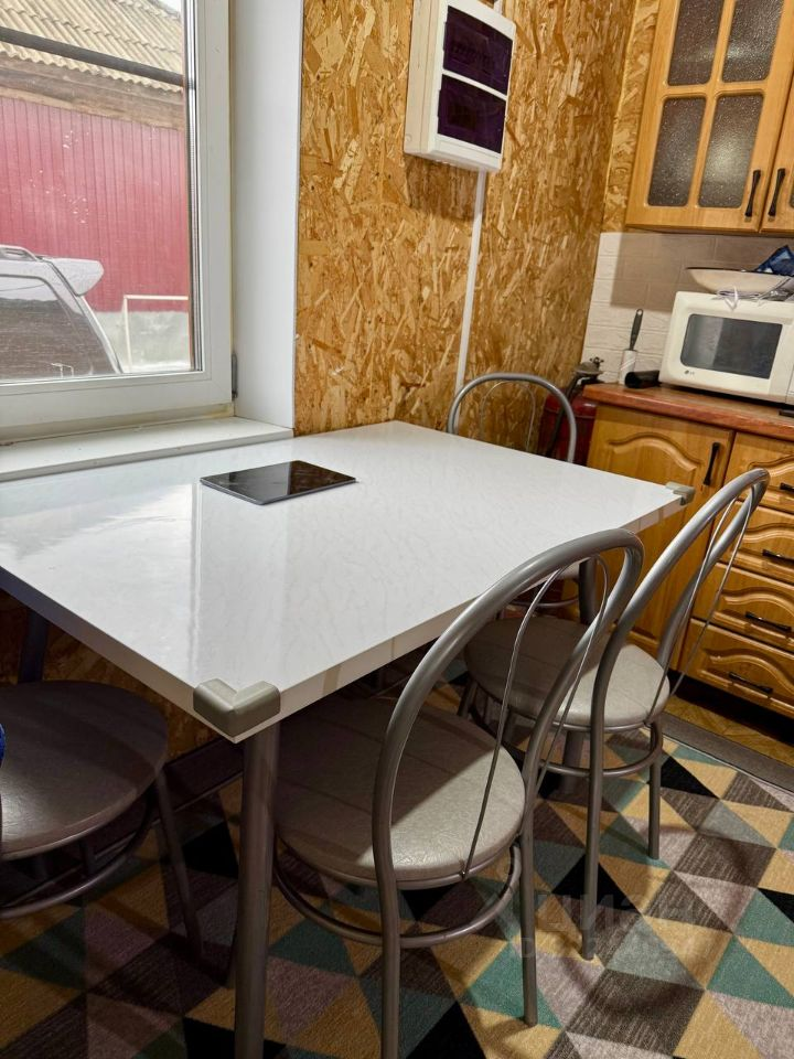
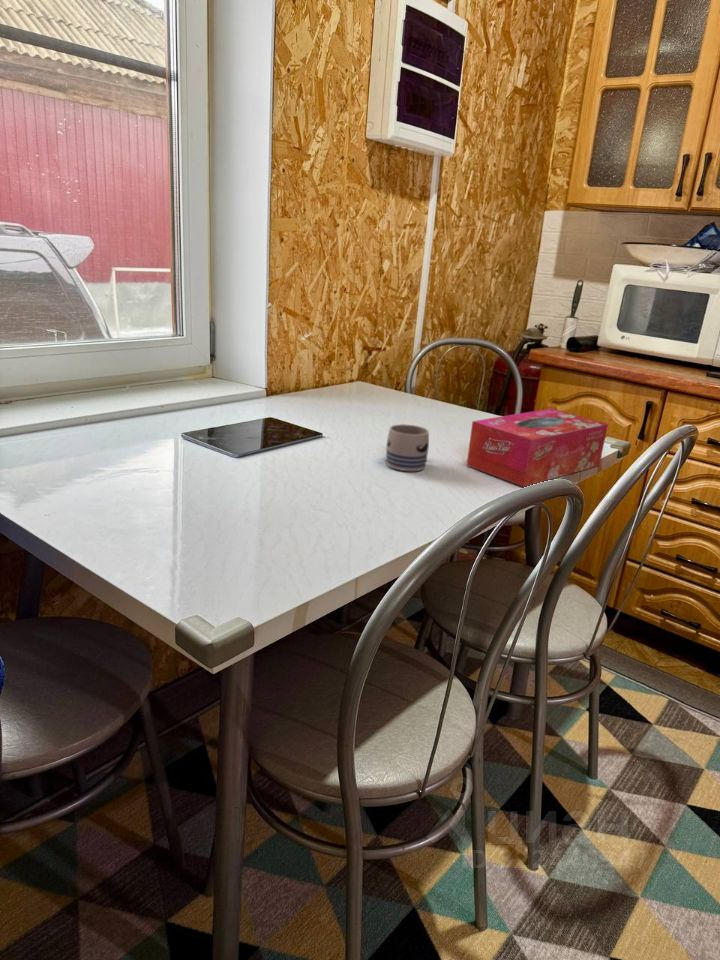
+ tissue box (538, 444)
+ mug (409, 445)
